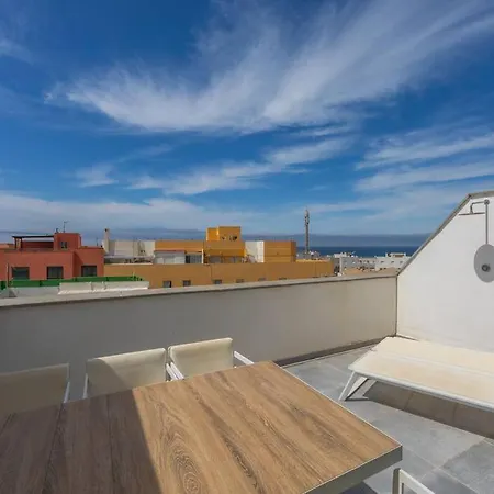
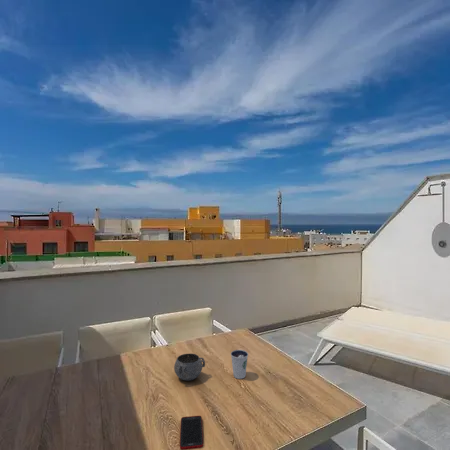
+ dixie cup (239, 364)
+ cell phone (191, 431)
+ decorative bowl (189, 366)
